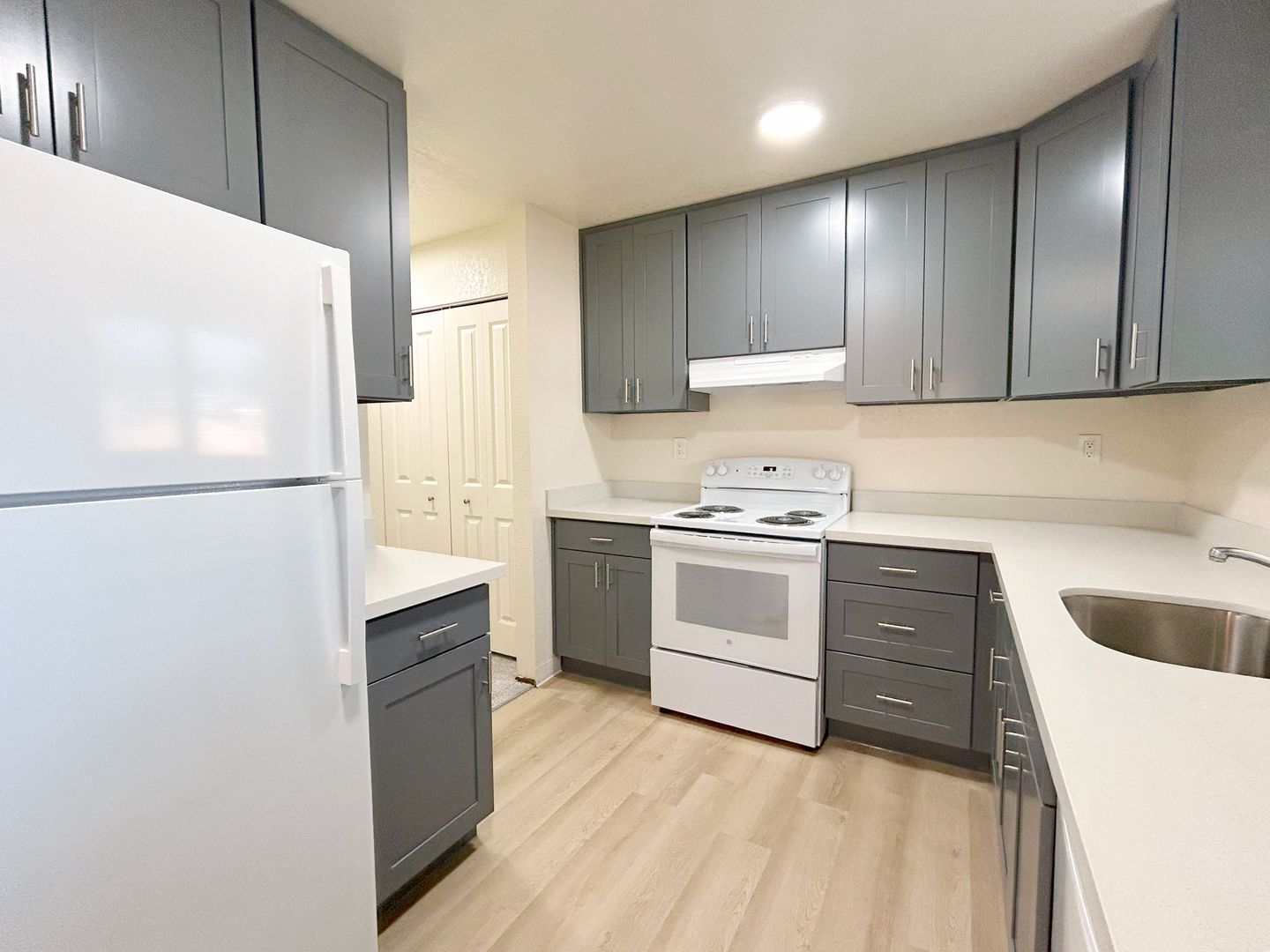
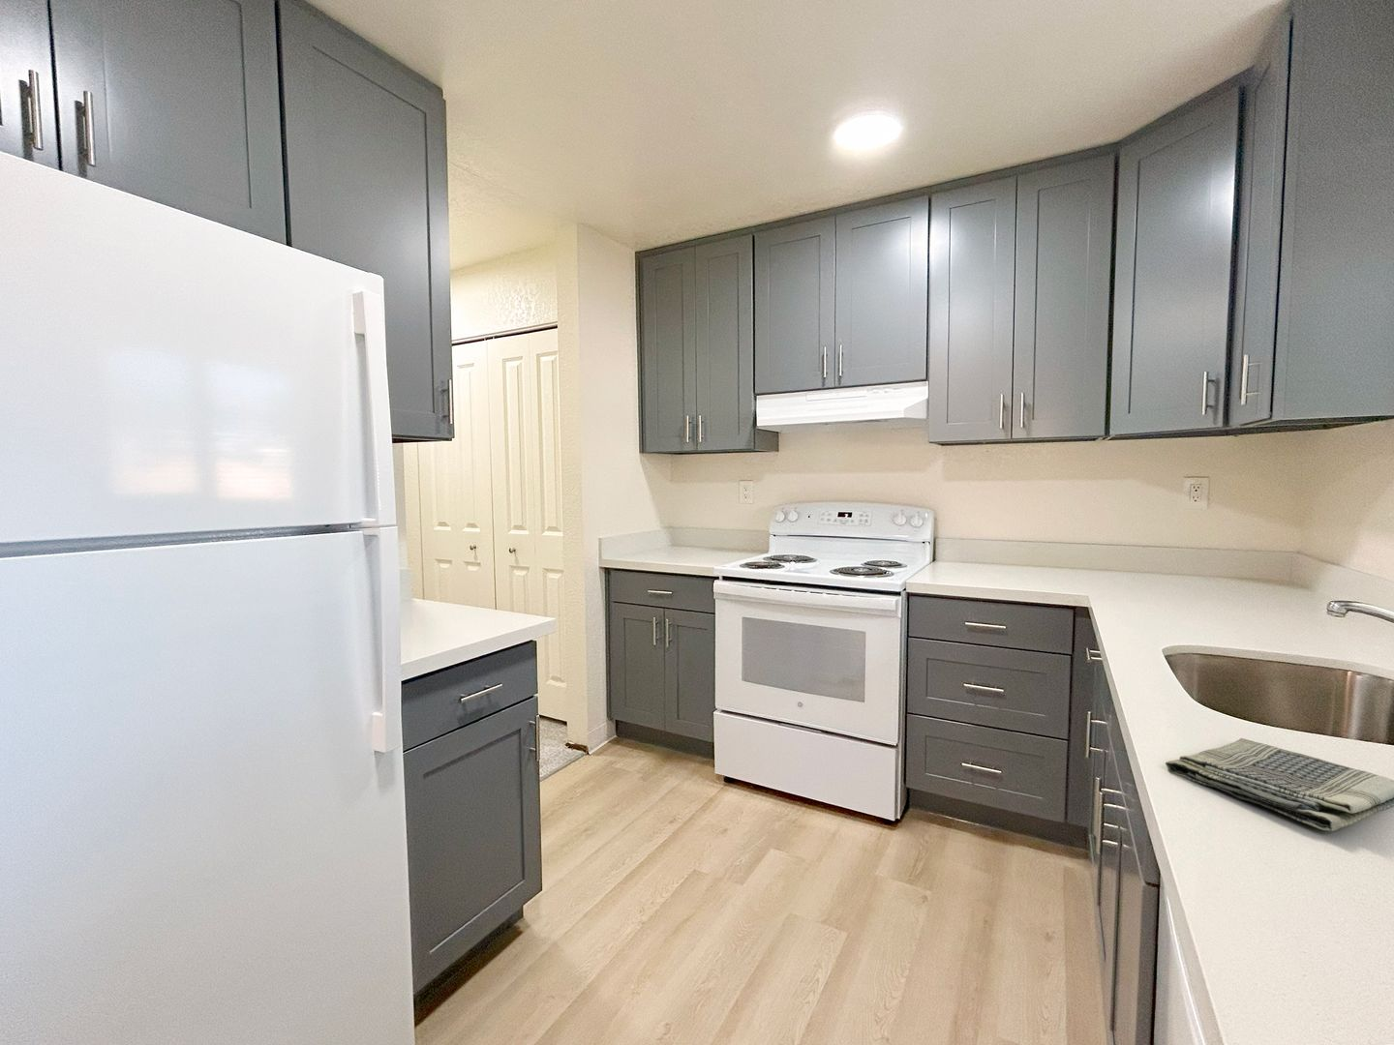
+ dish towel (1283, 775)
